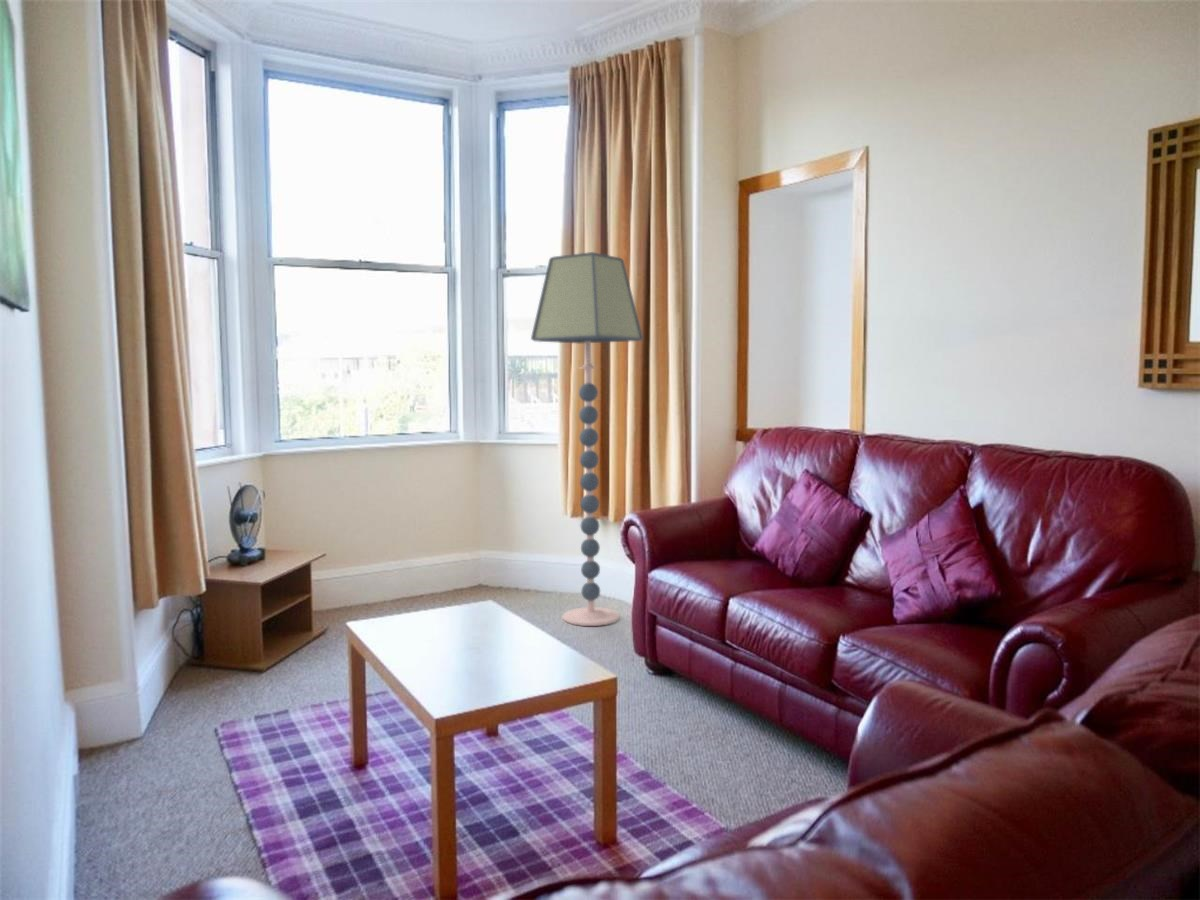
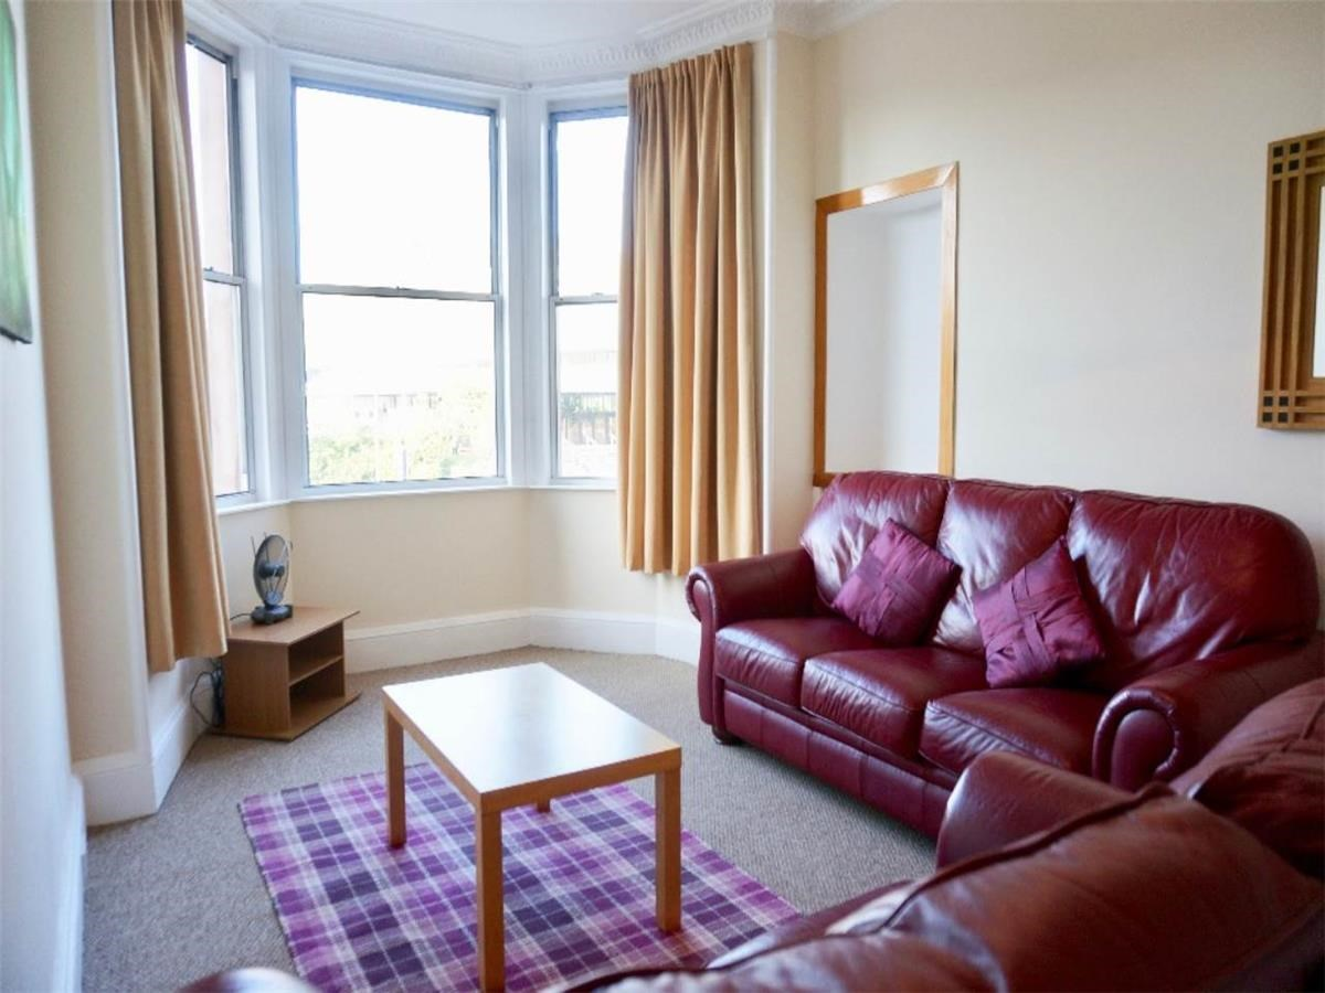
- floor lamp (588, 440)
